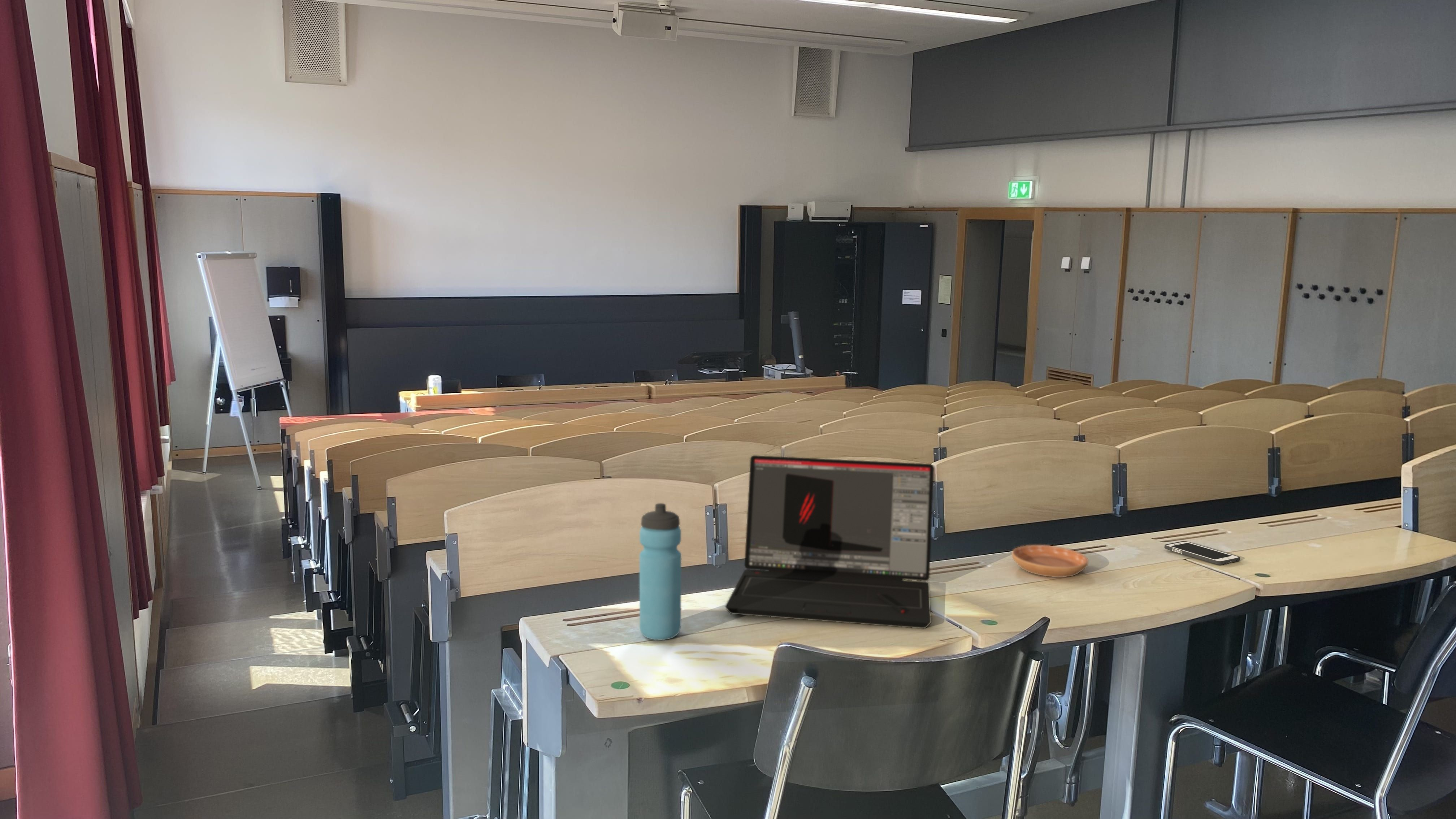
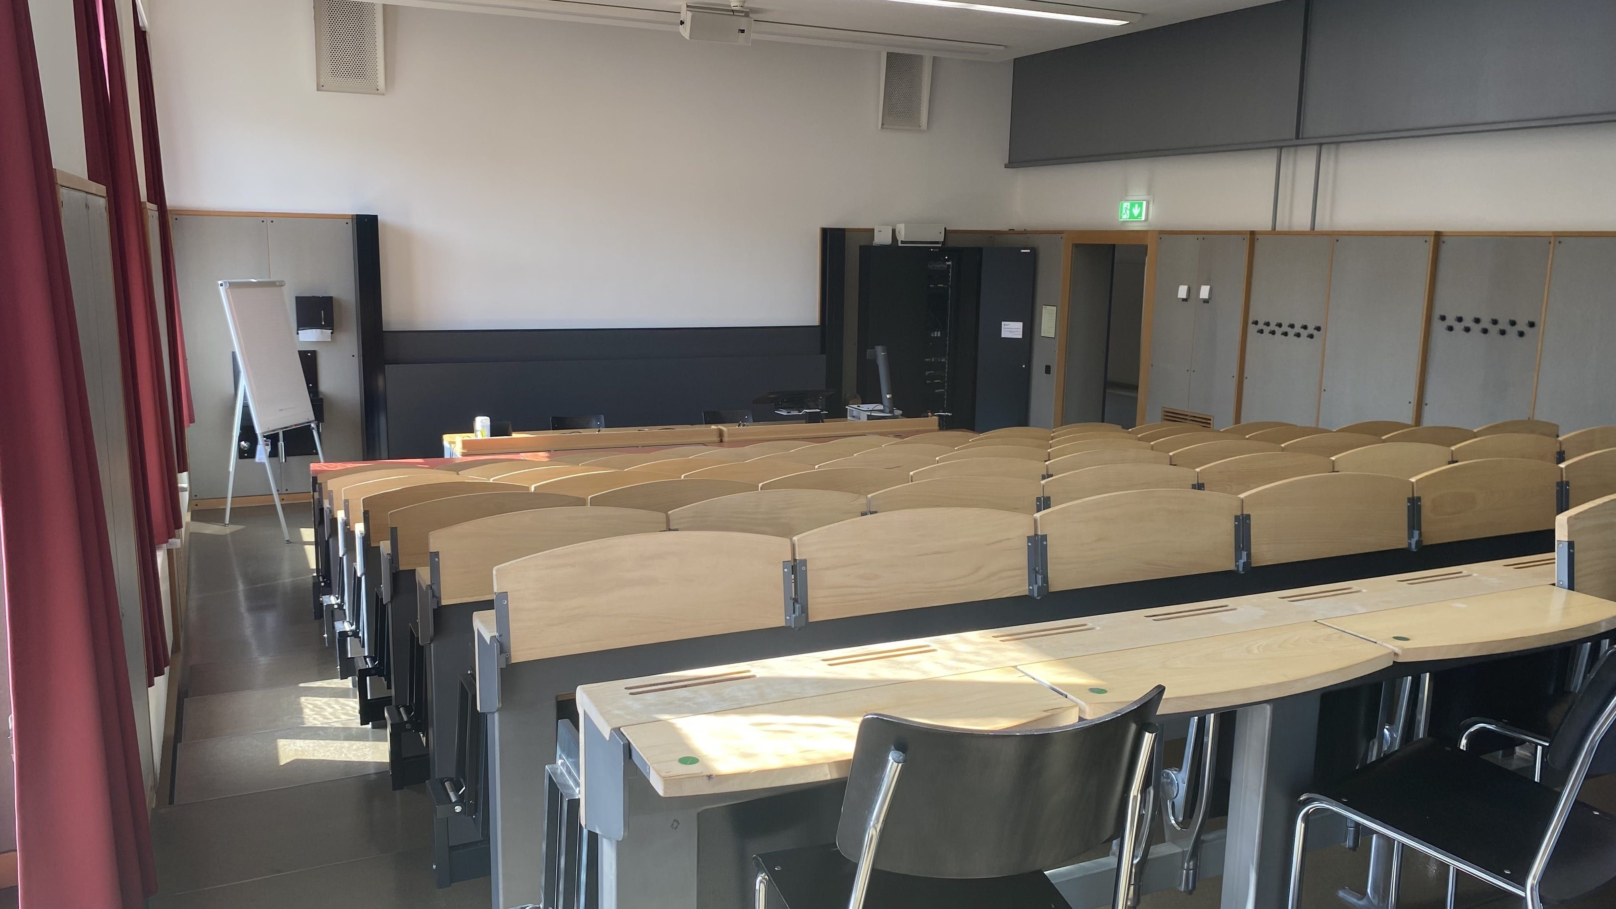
- saucer (1049, 562)
- laptop (833, 536)
- cell phone (1201, 553)
- water bottle (660, 569)
